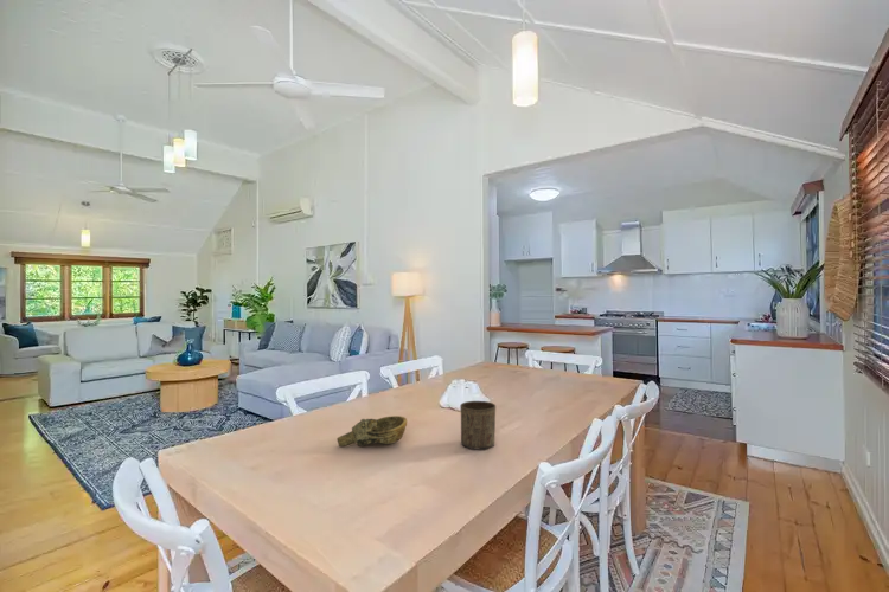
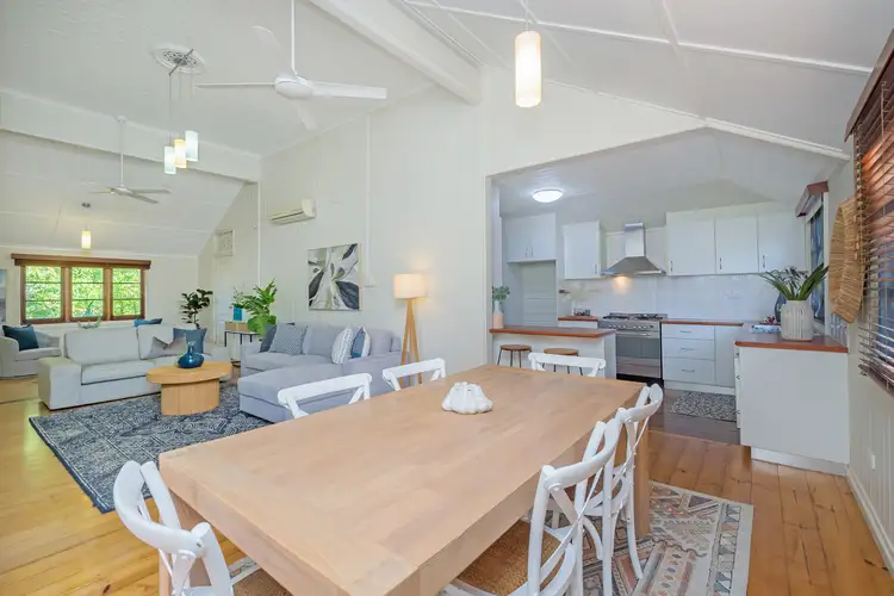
- decorative bowl (372, 431)
- cup (478, 424)
